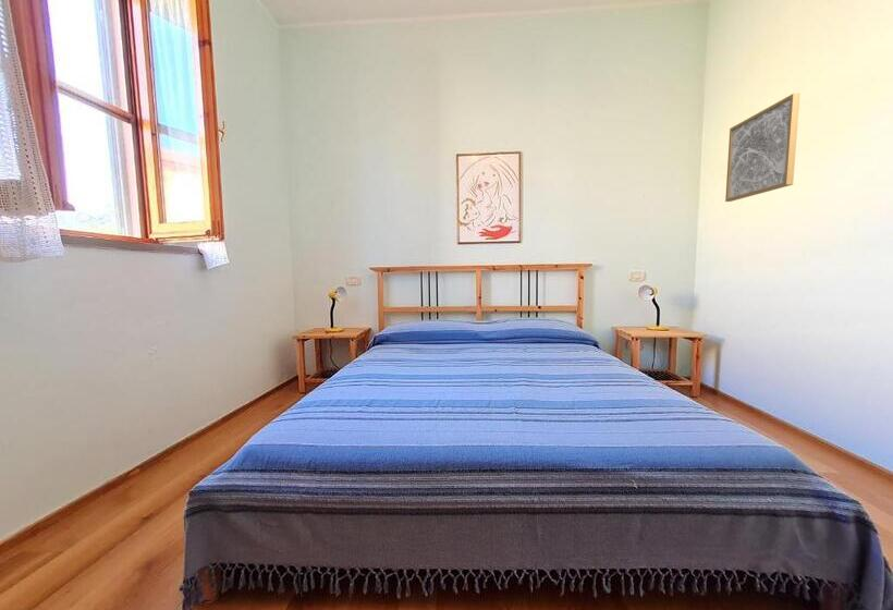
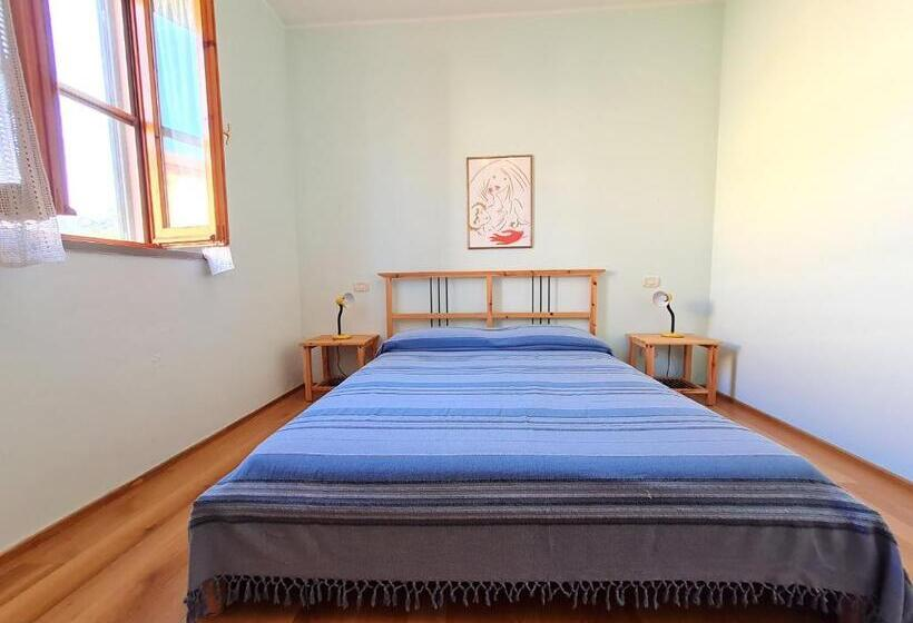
- wall art (758, 154)
